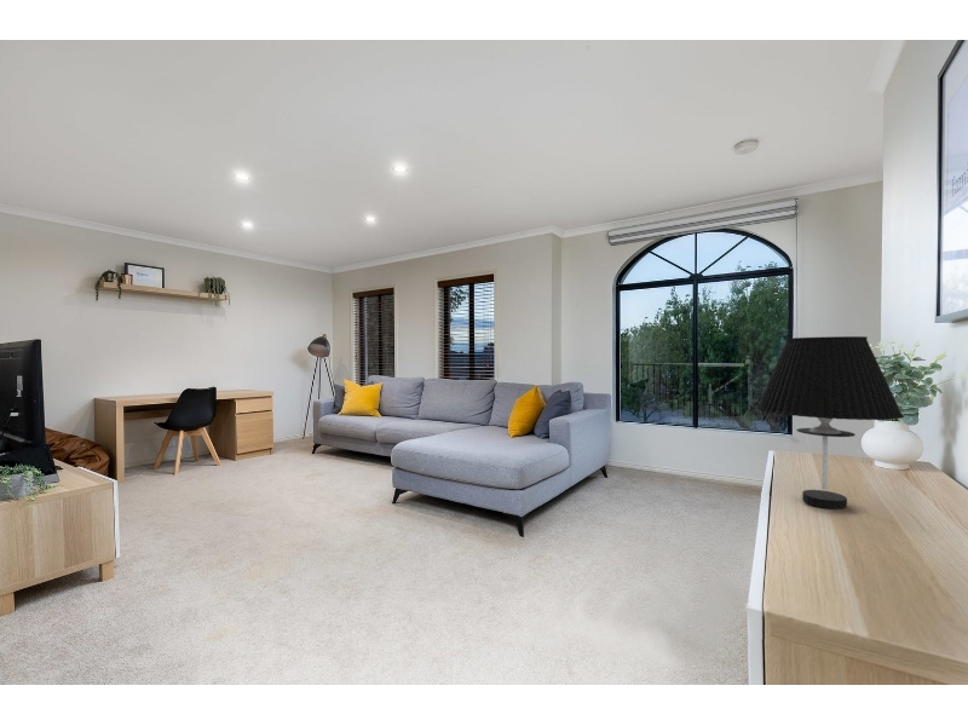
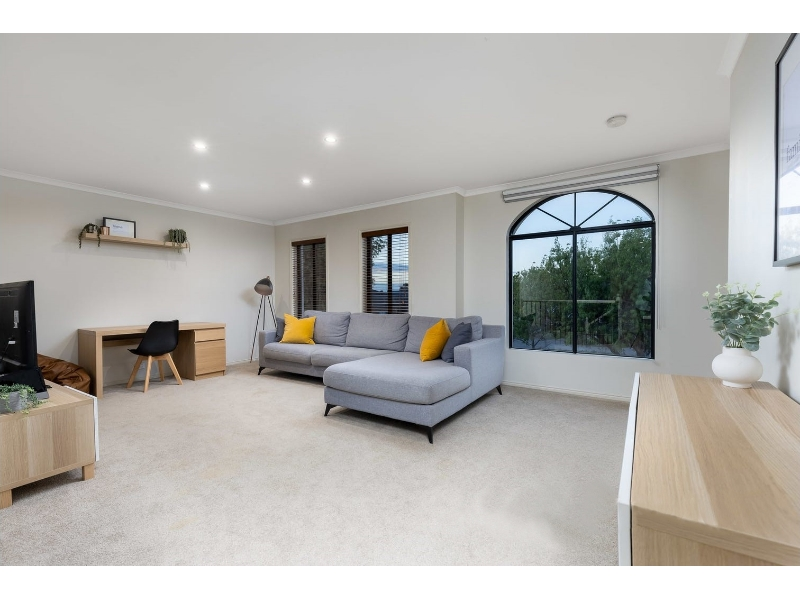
- table lamp (824, 420)
